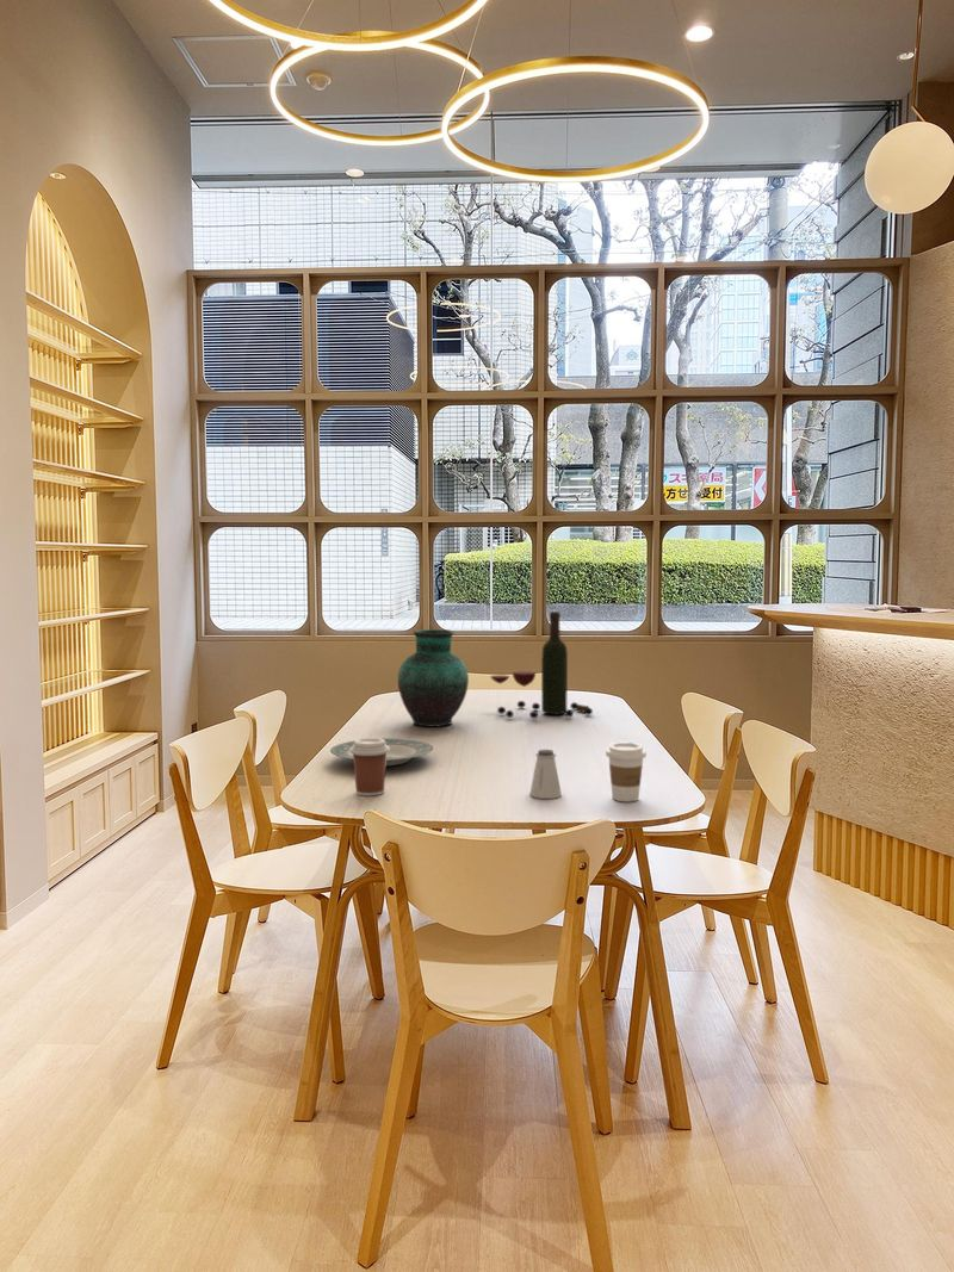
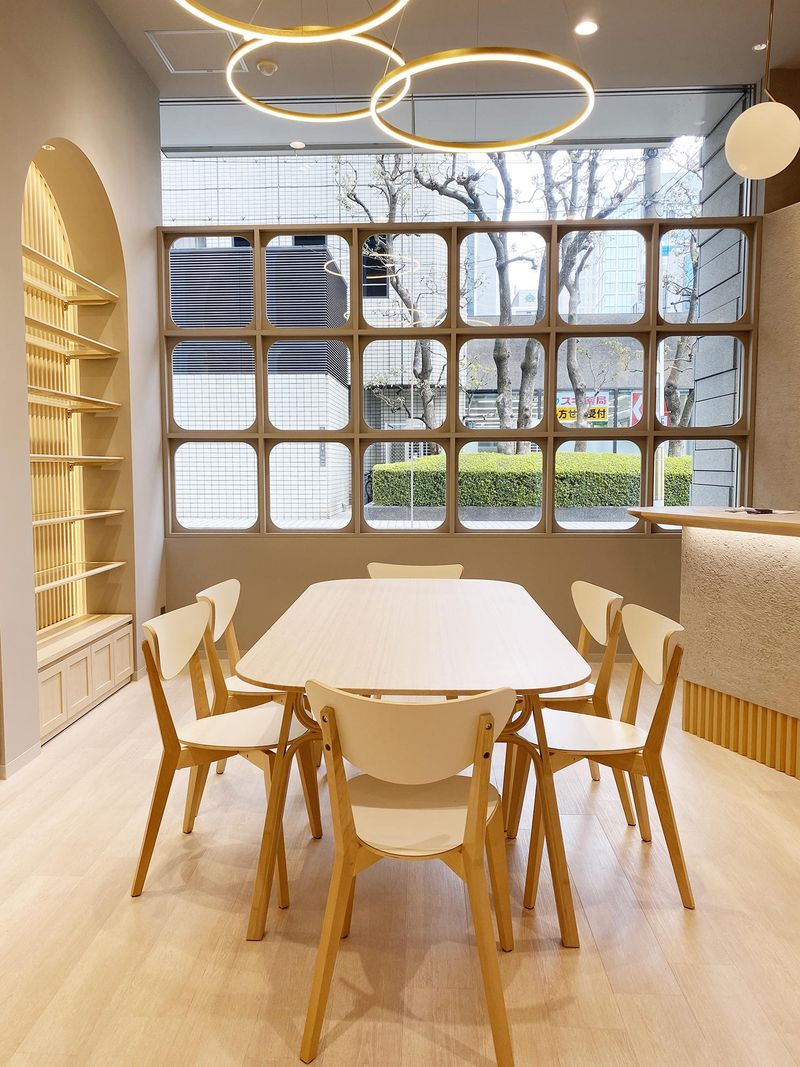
- saltshaker (545, 772)
- plate (386, 755)
- wine bottle (541, 663)
- coffee cup (370, 767)
- vase (433, 677)
- coffee cup (625, 771)
